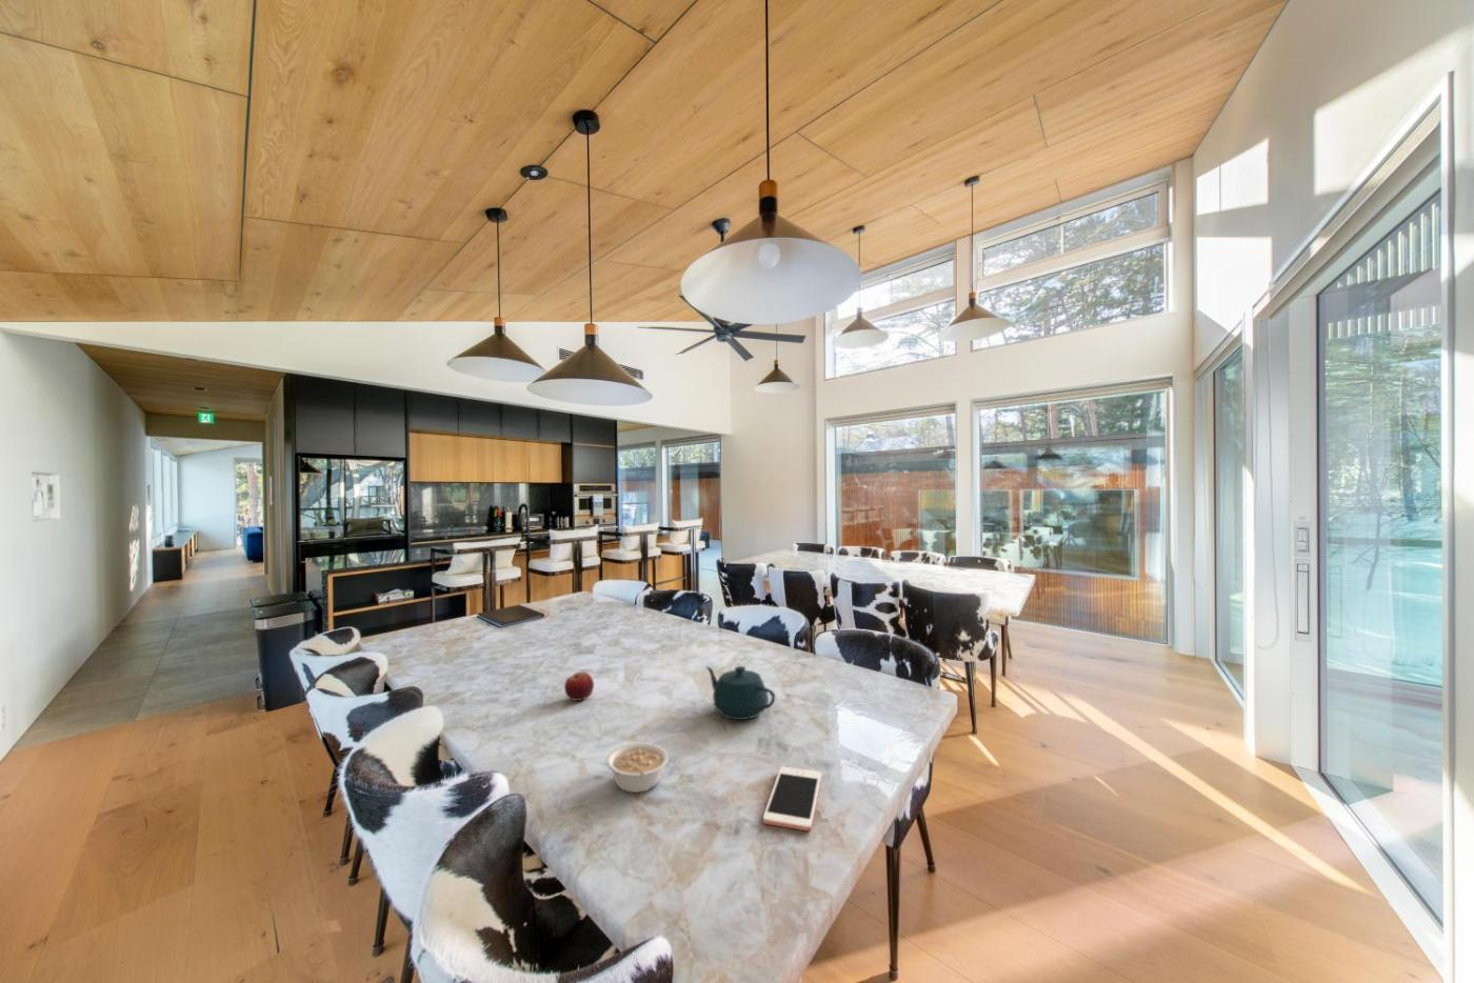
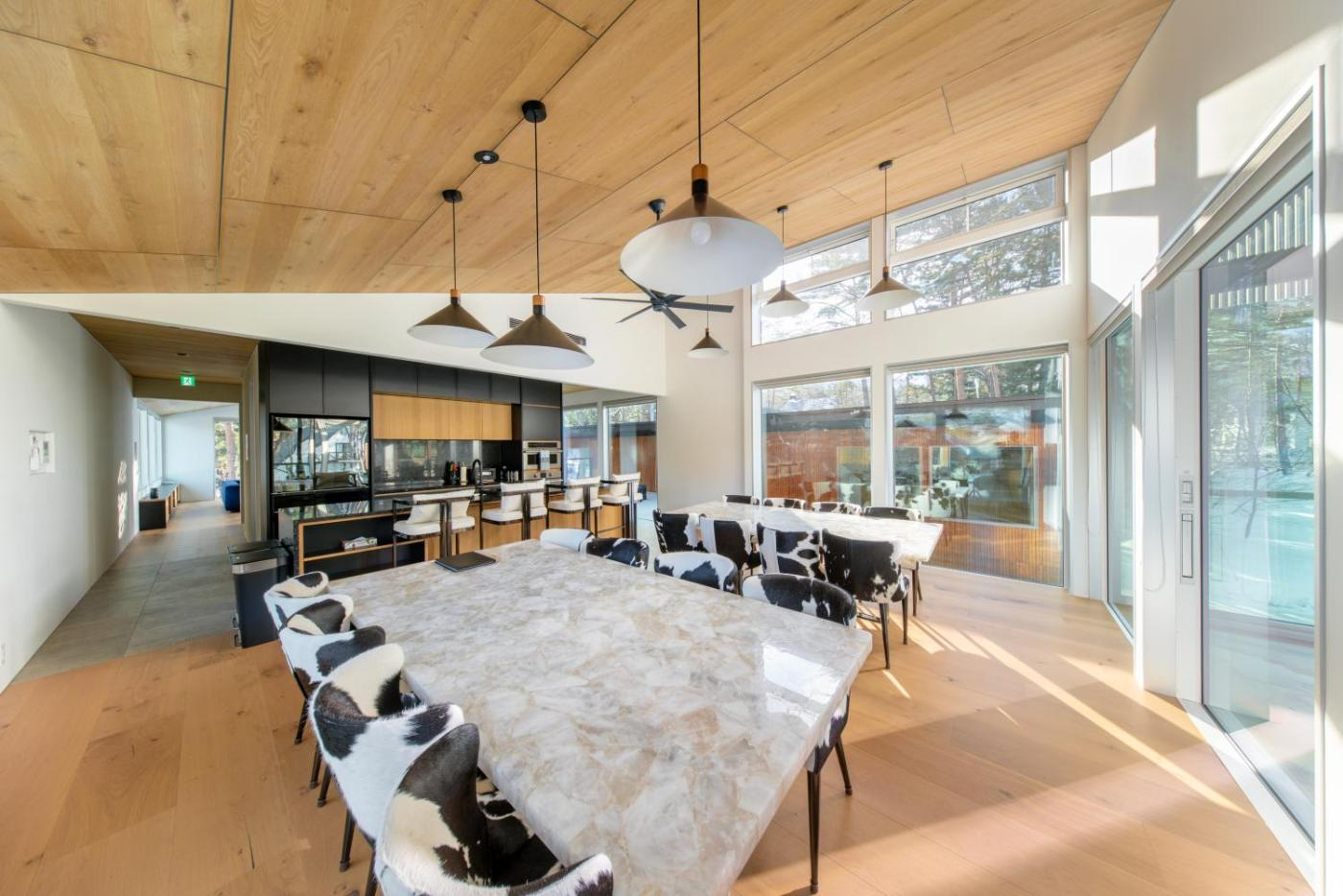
- legume (639, 767)
- fruit (580, 686)
- teapot (738, 688)
- cell phone (794, 795)
